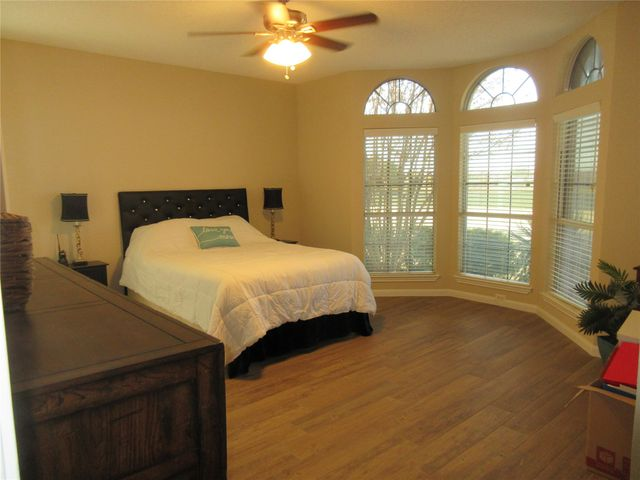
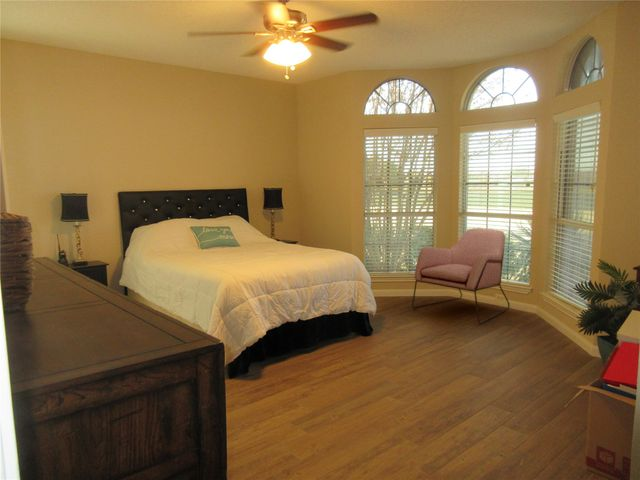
+ armchair (465, 270)
